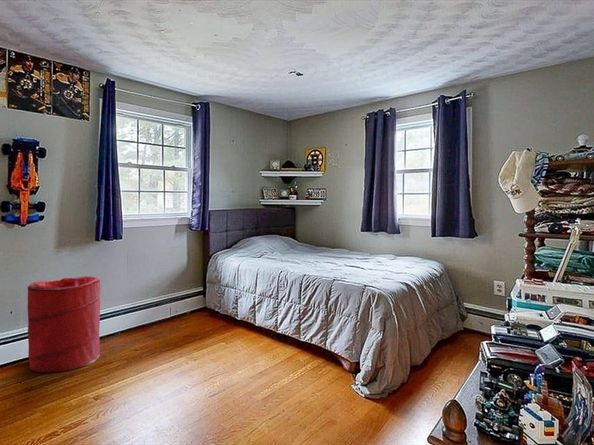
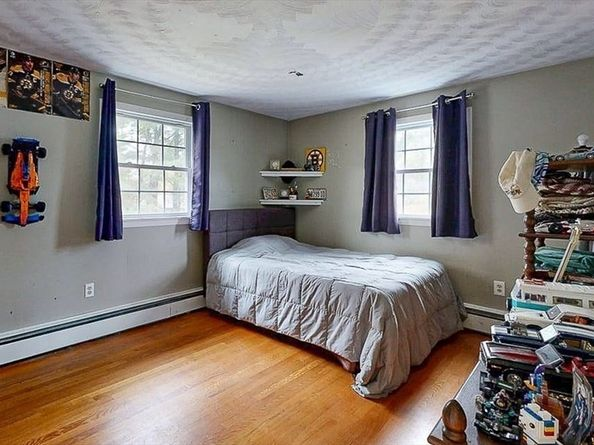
- laundry hamper (65, 319)
